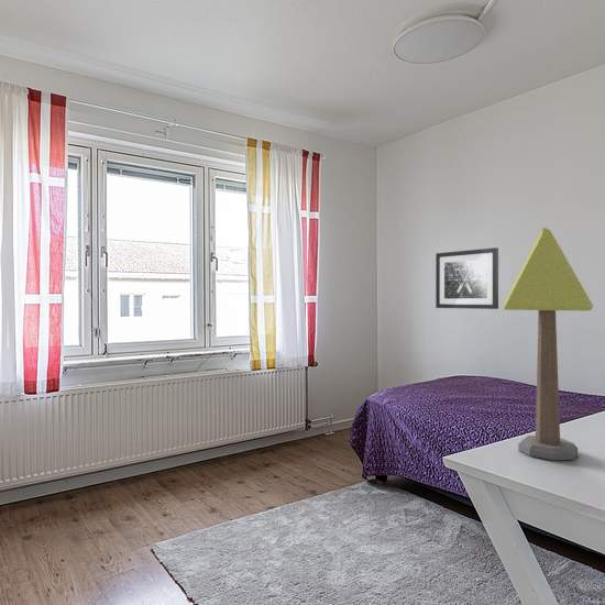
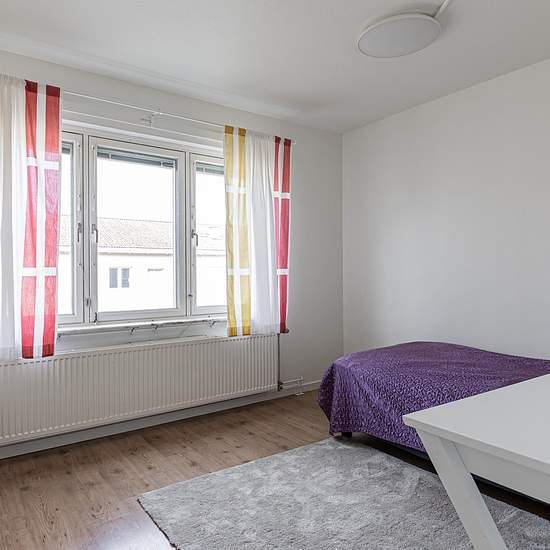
- table lamp (546, 340)
- wall art (465, 279)
